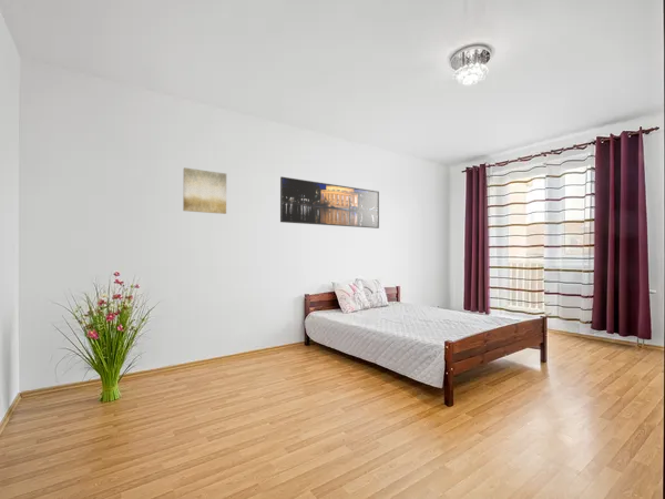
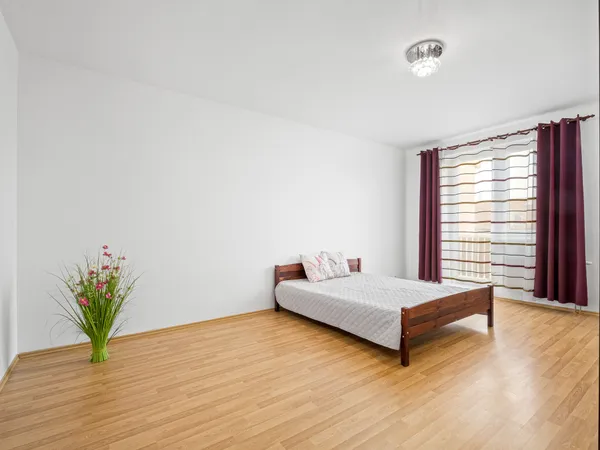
- wall art (205, 191)
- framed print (335, 205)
